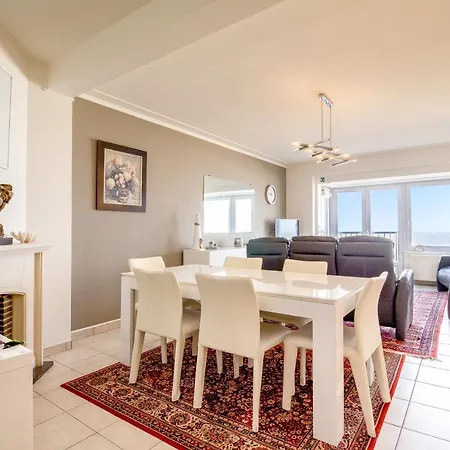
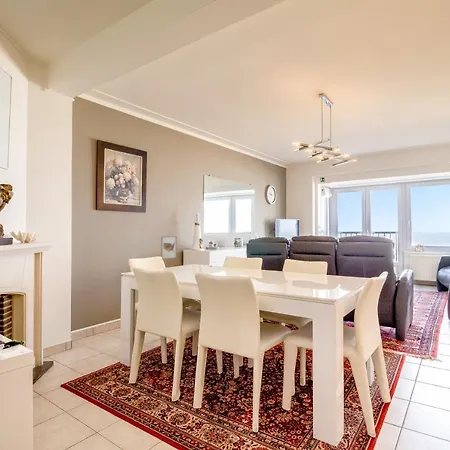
+ wall art (169, 247)
